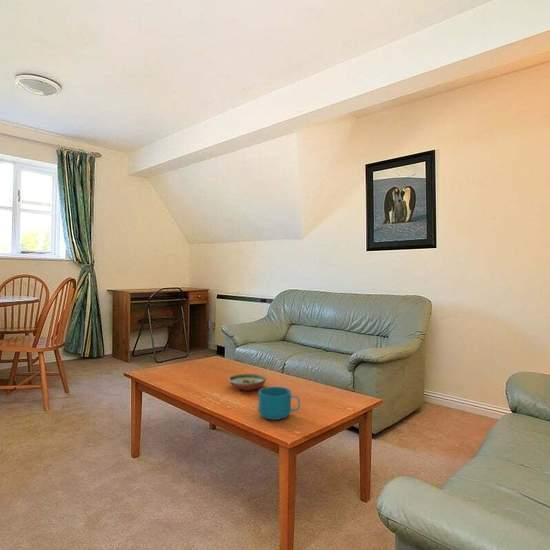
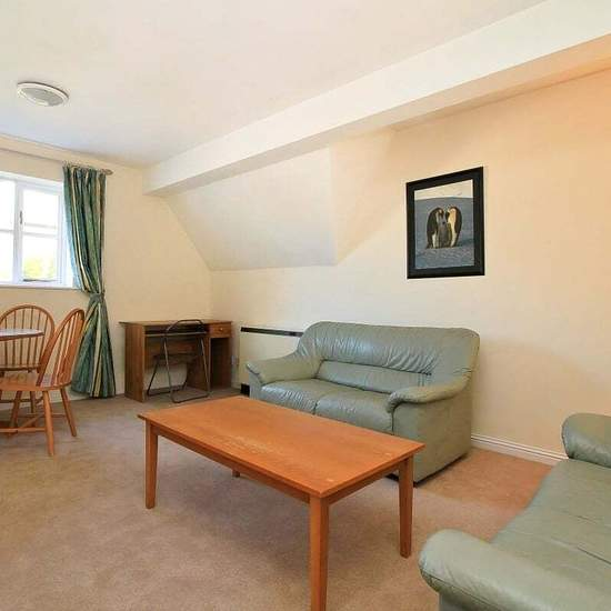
- decorative bowl (247, 383)
- cup (279, 404)
